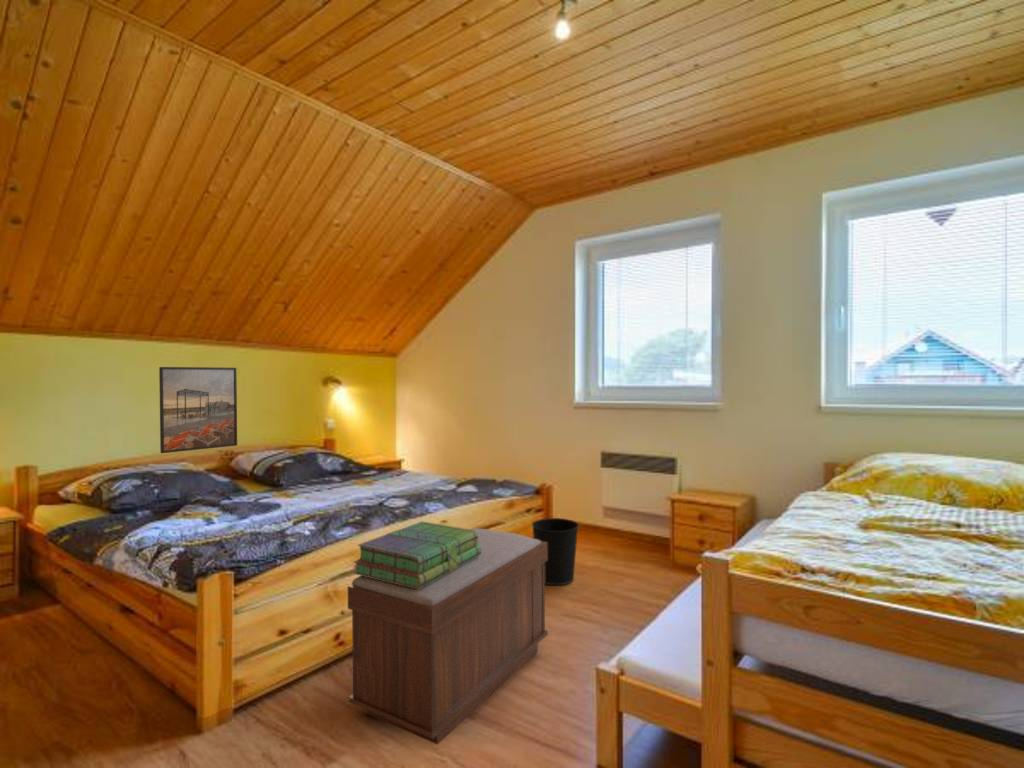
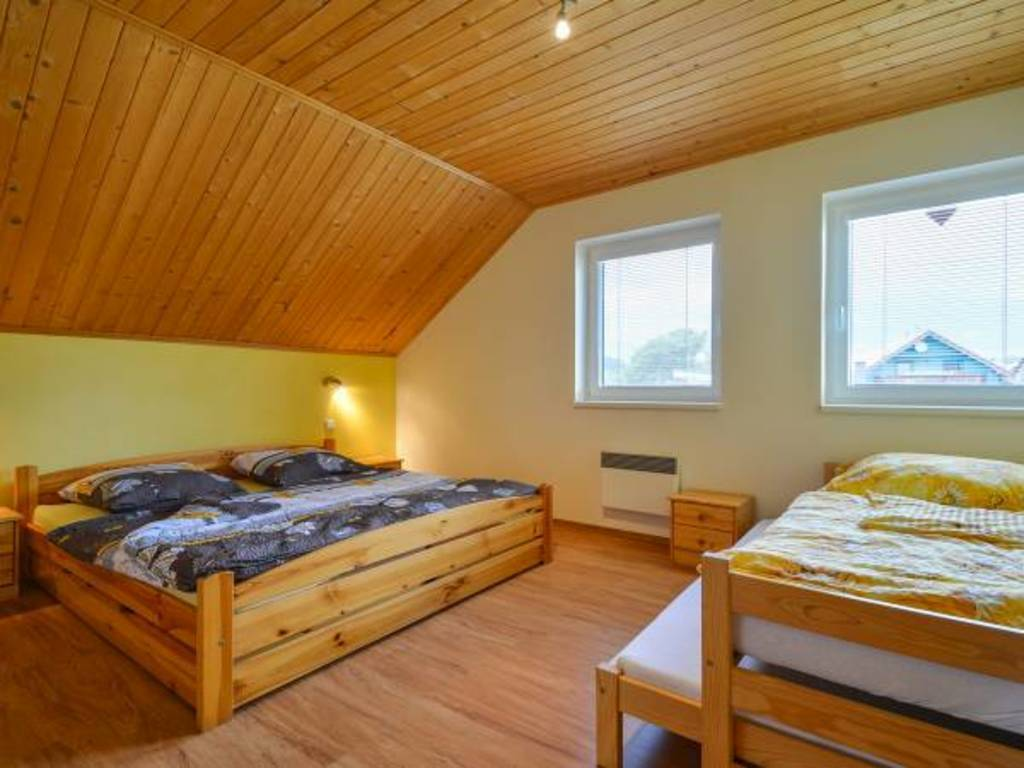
- bench (458, 616)
- wastebasket (555, 551)
- stack of books (420, 550)
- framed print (200, 408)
